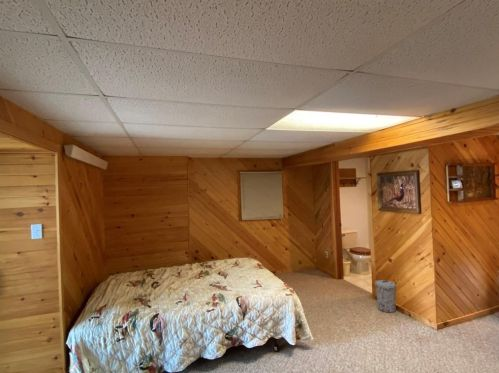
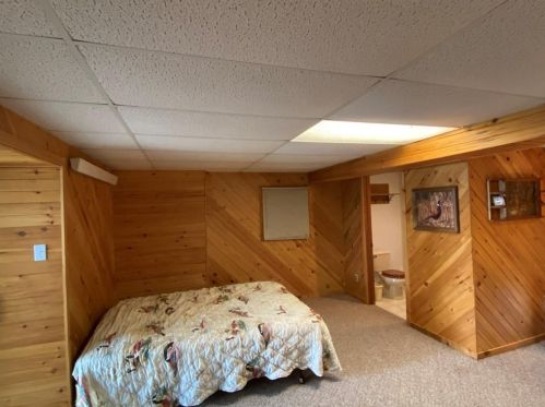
- trash can (385, 294)
